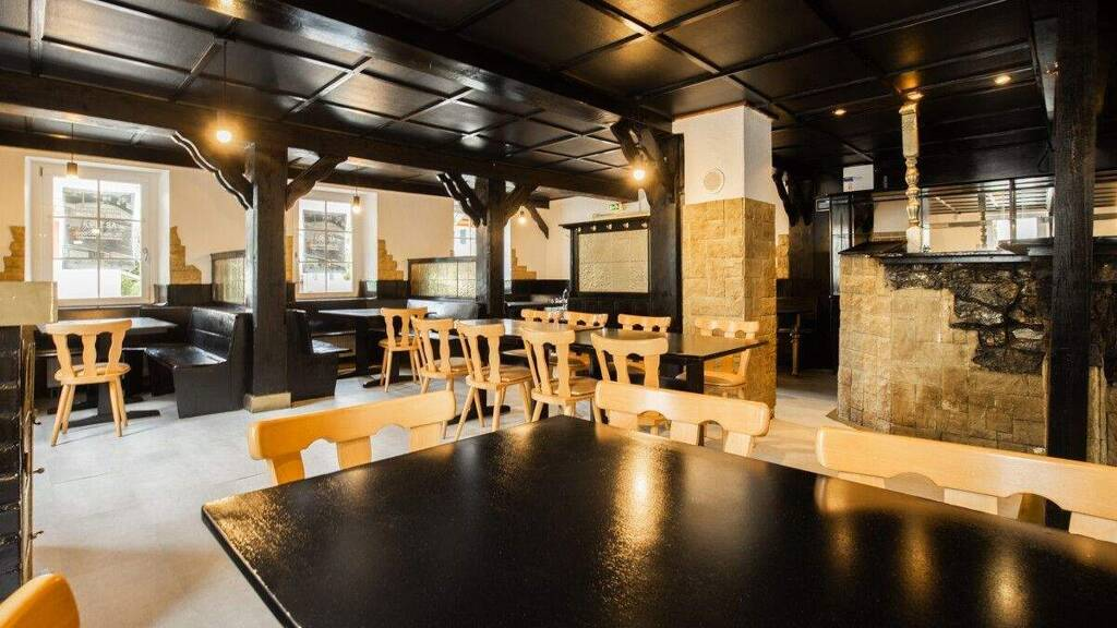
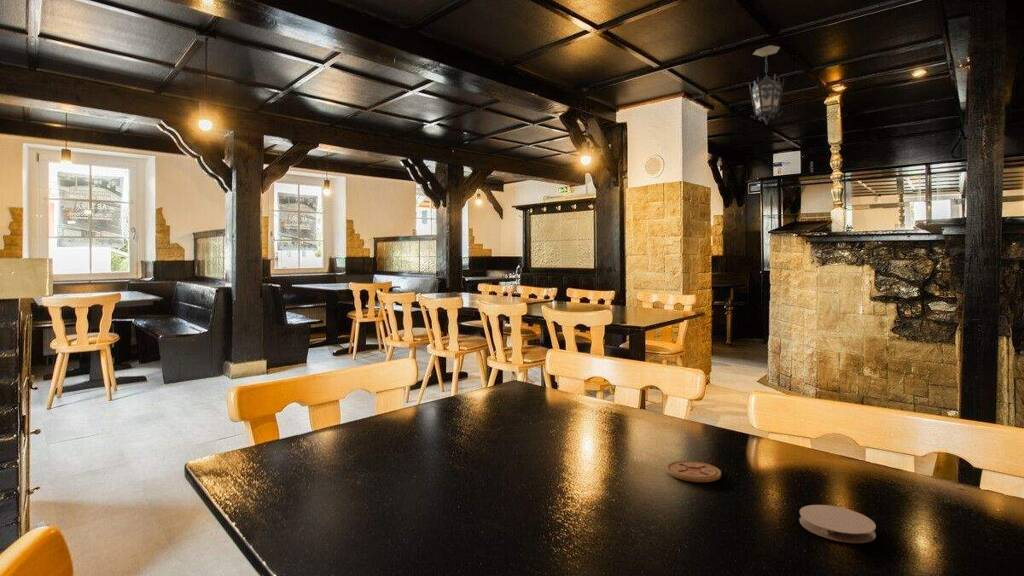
+ coaster (693, 471)
+ hanging lantern (766, 87)
+ coaster (836, 522)
